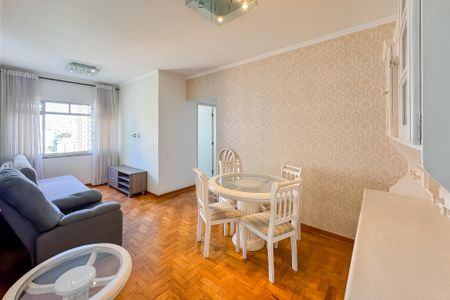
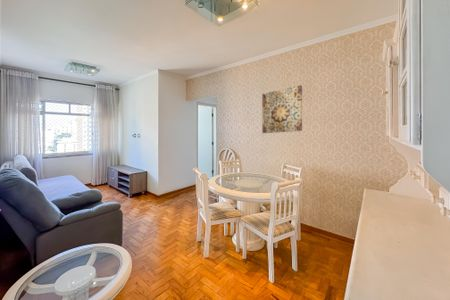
+ wall art (280, 111)
